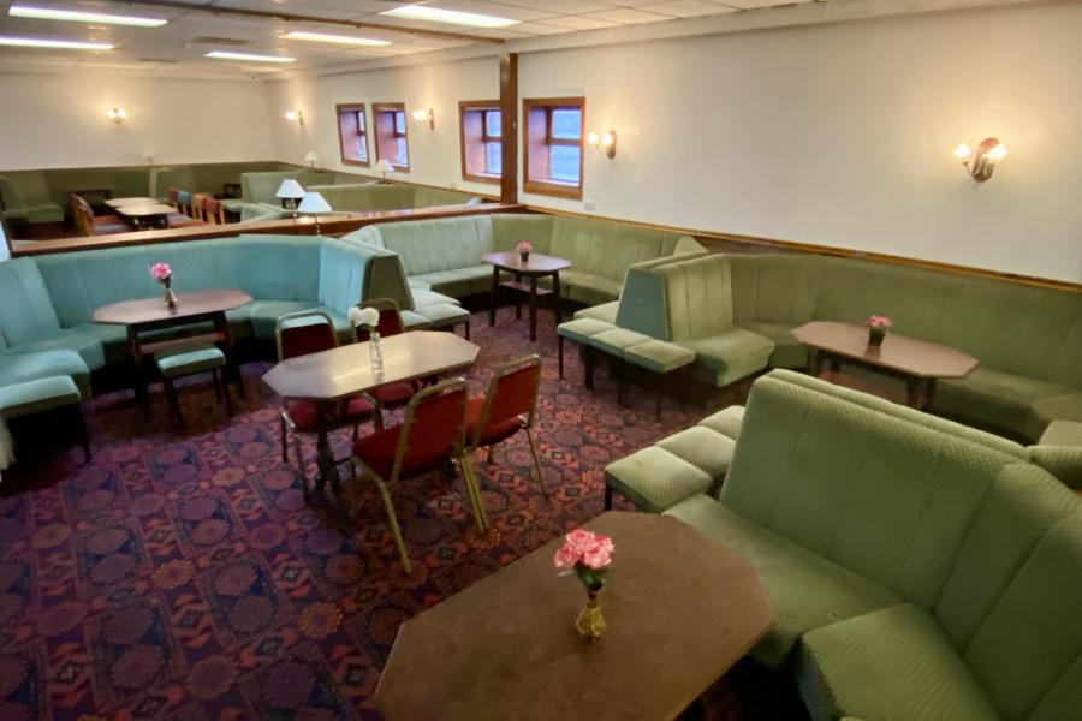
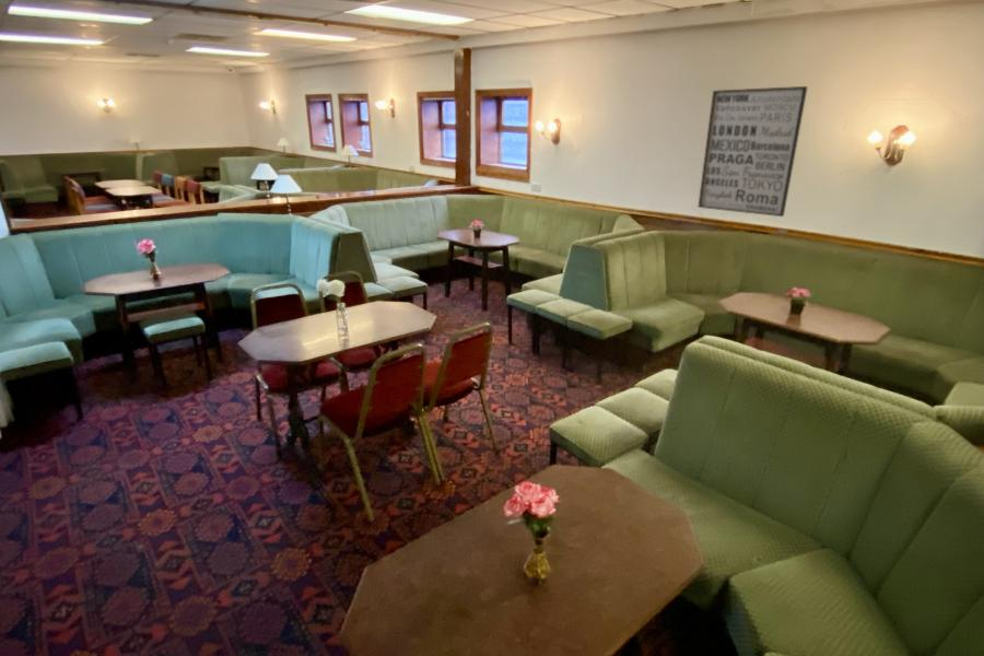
+ wall art (748, 152)
